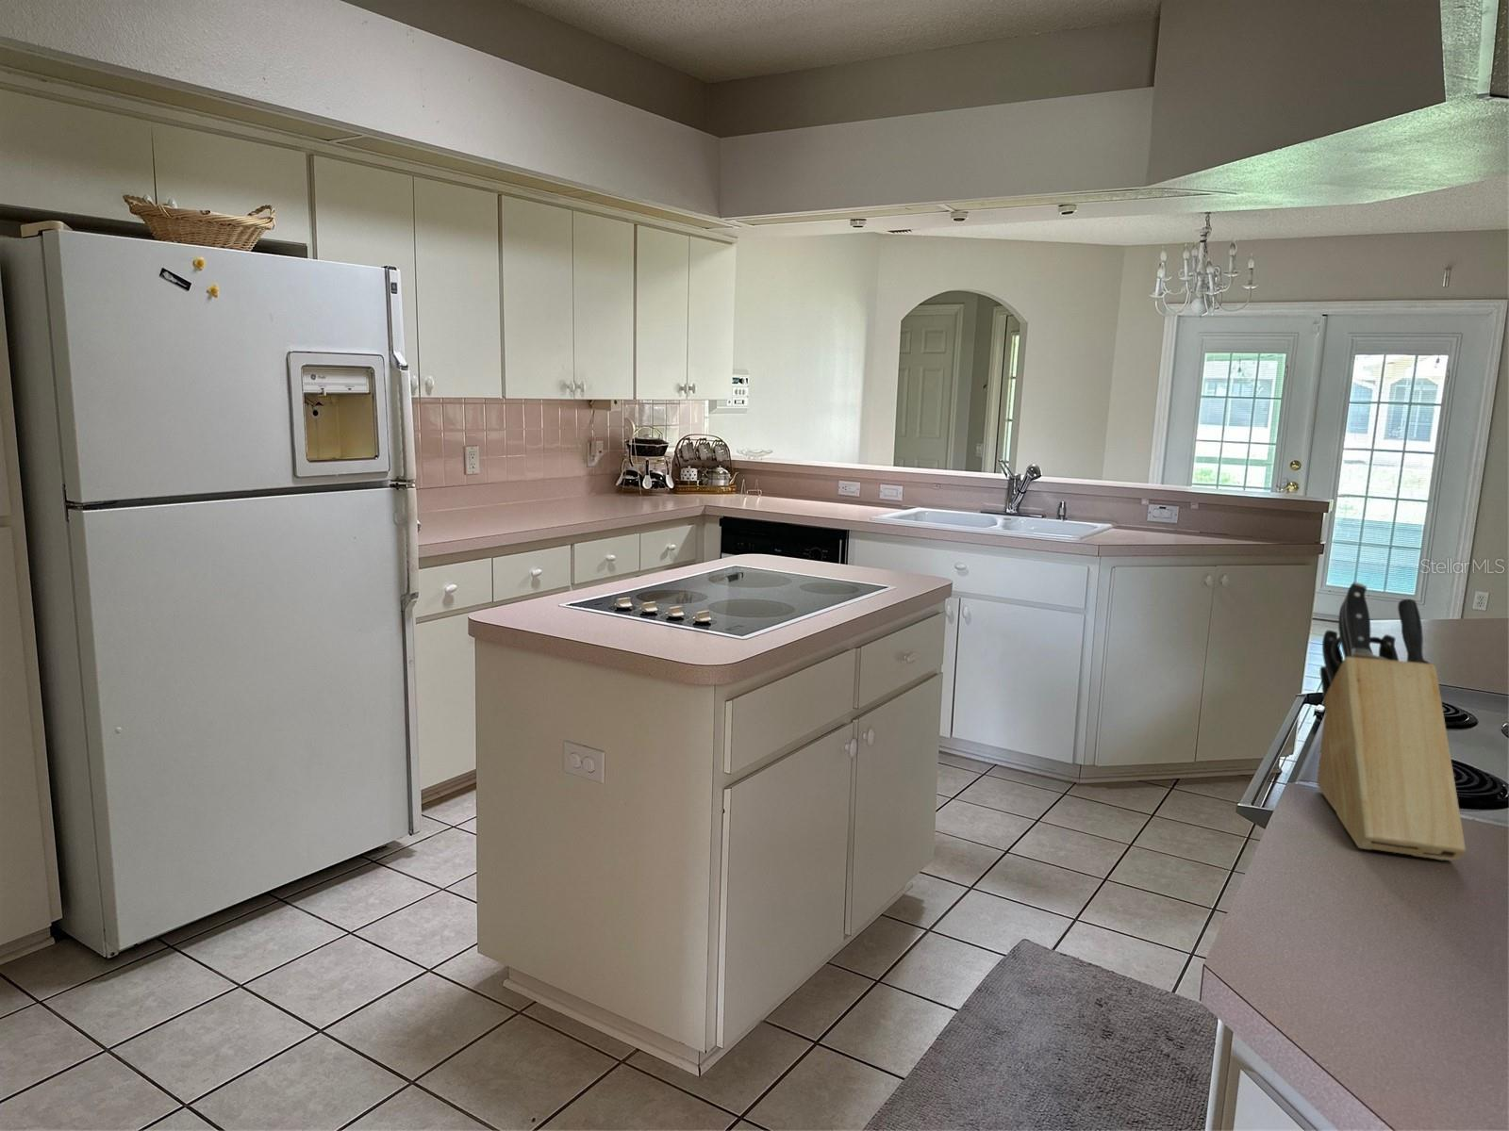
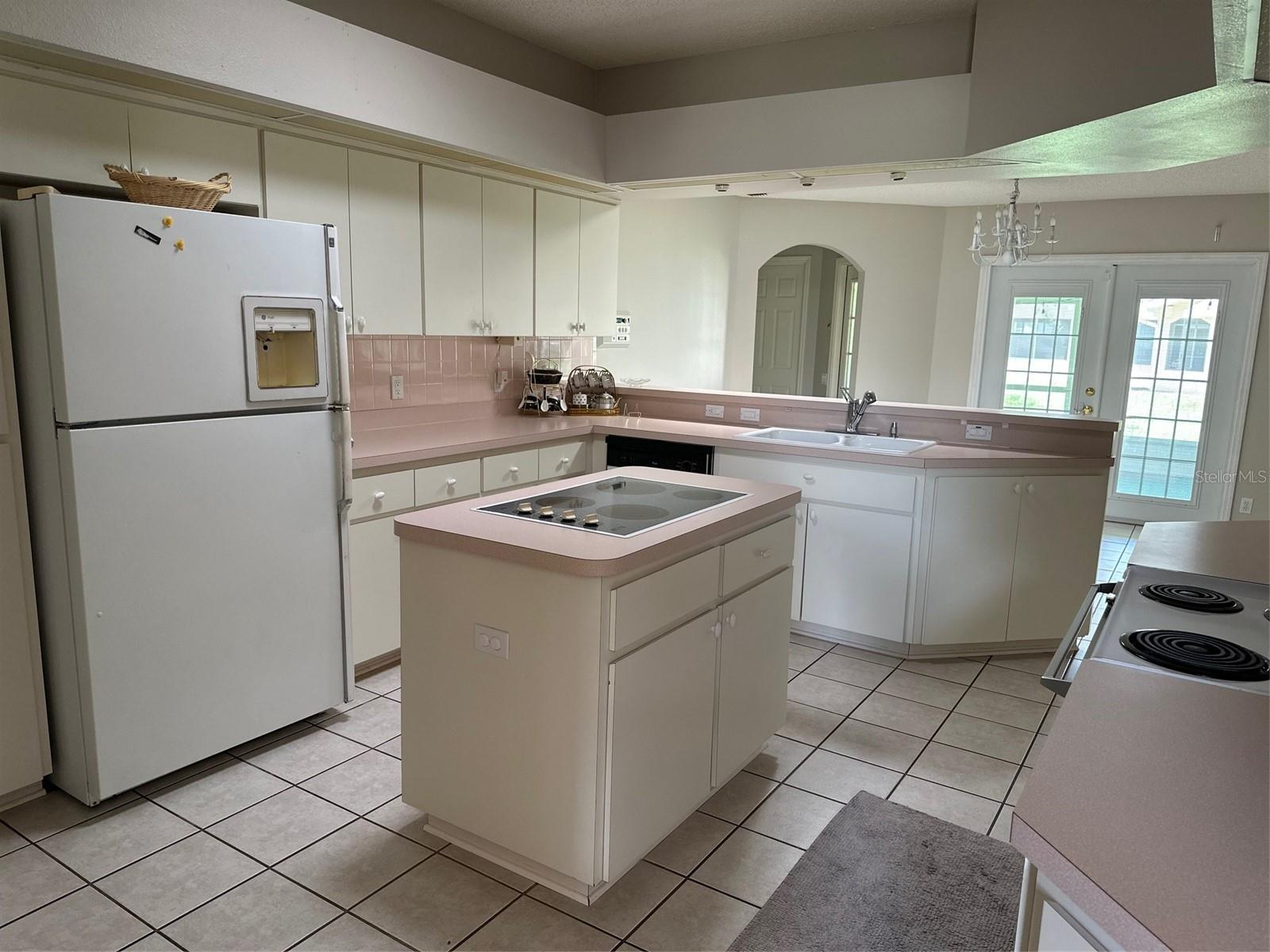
- knife block (1387, 706)
